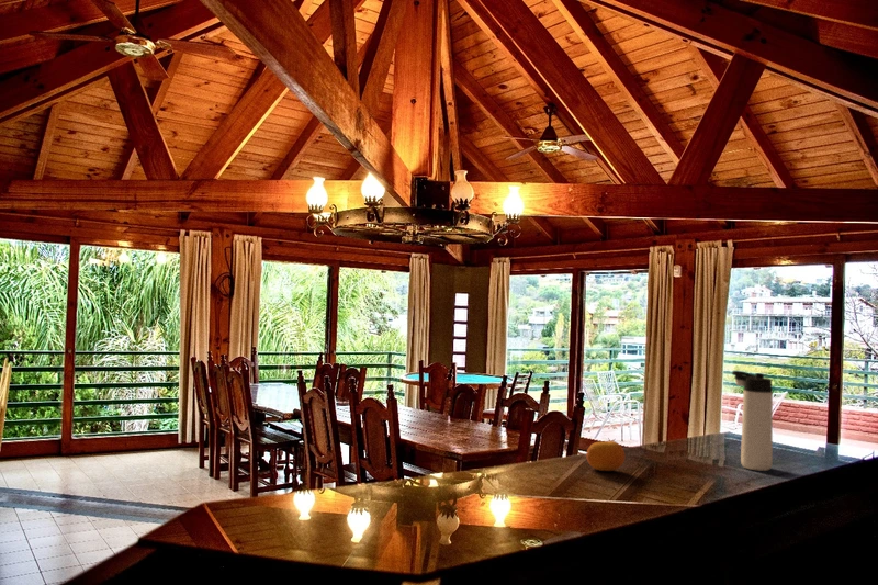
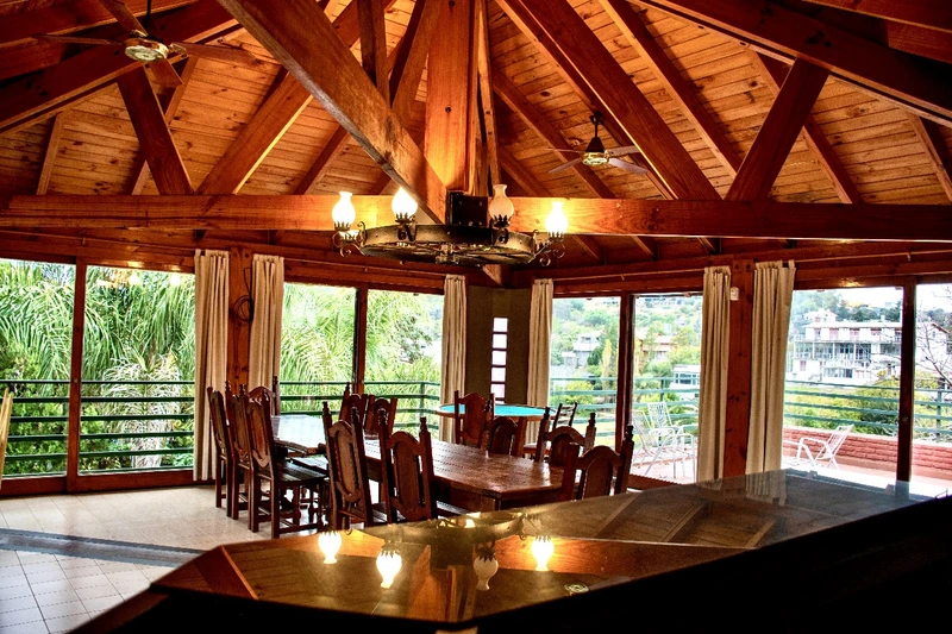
- thermos bottle (751, 419)
- fruit (605, 454)
